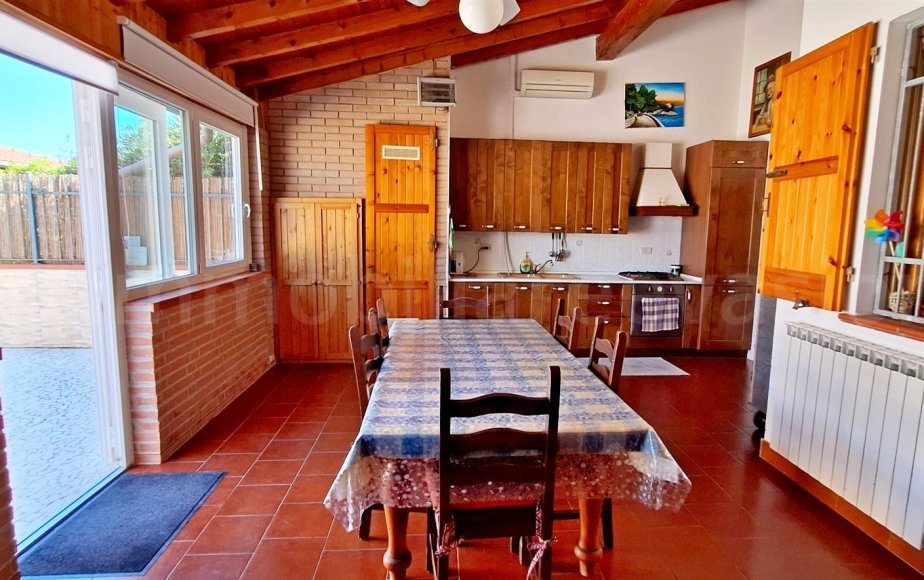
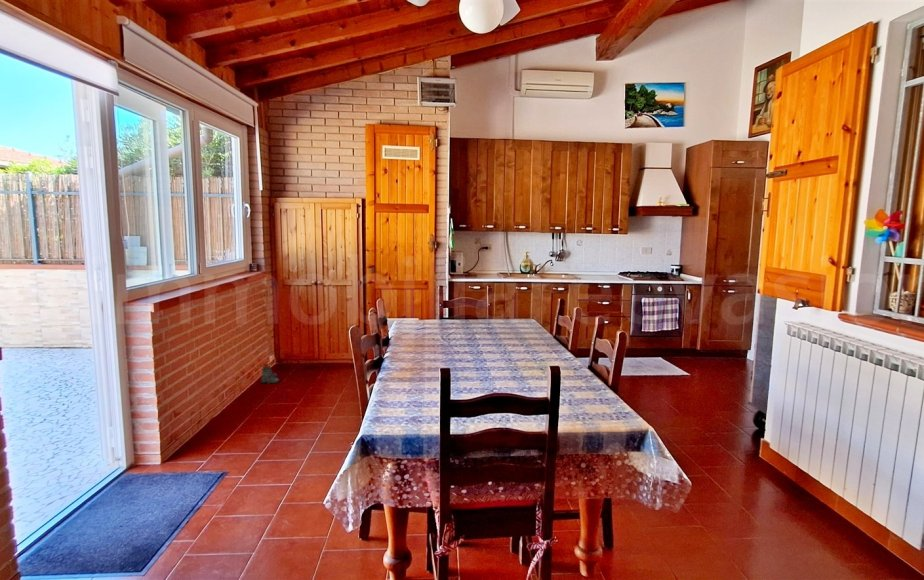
+ boots (270, 374)
